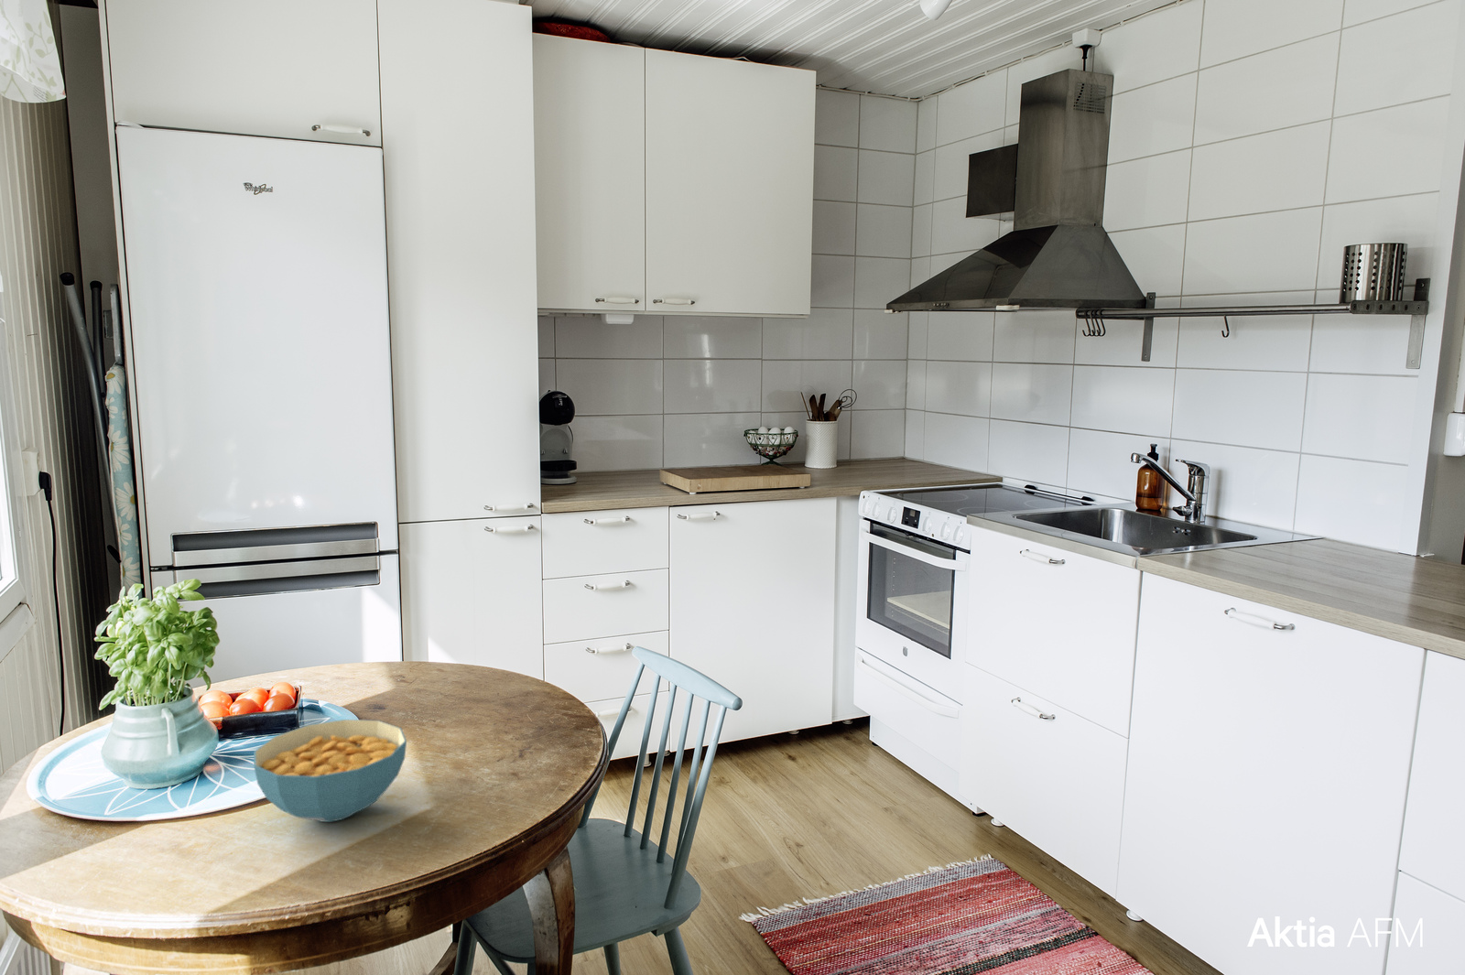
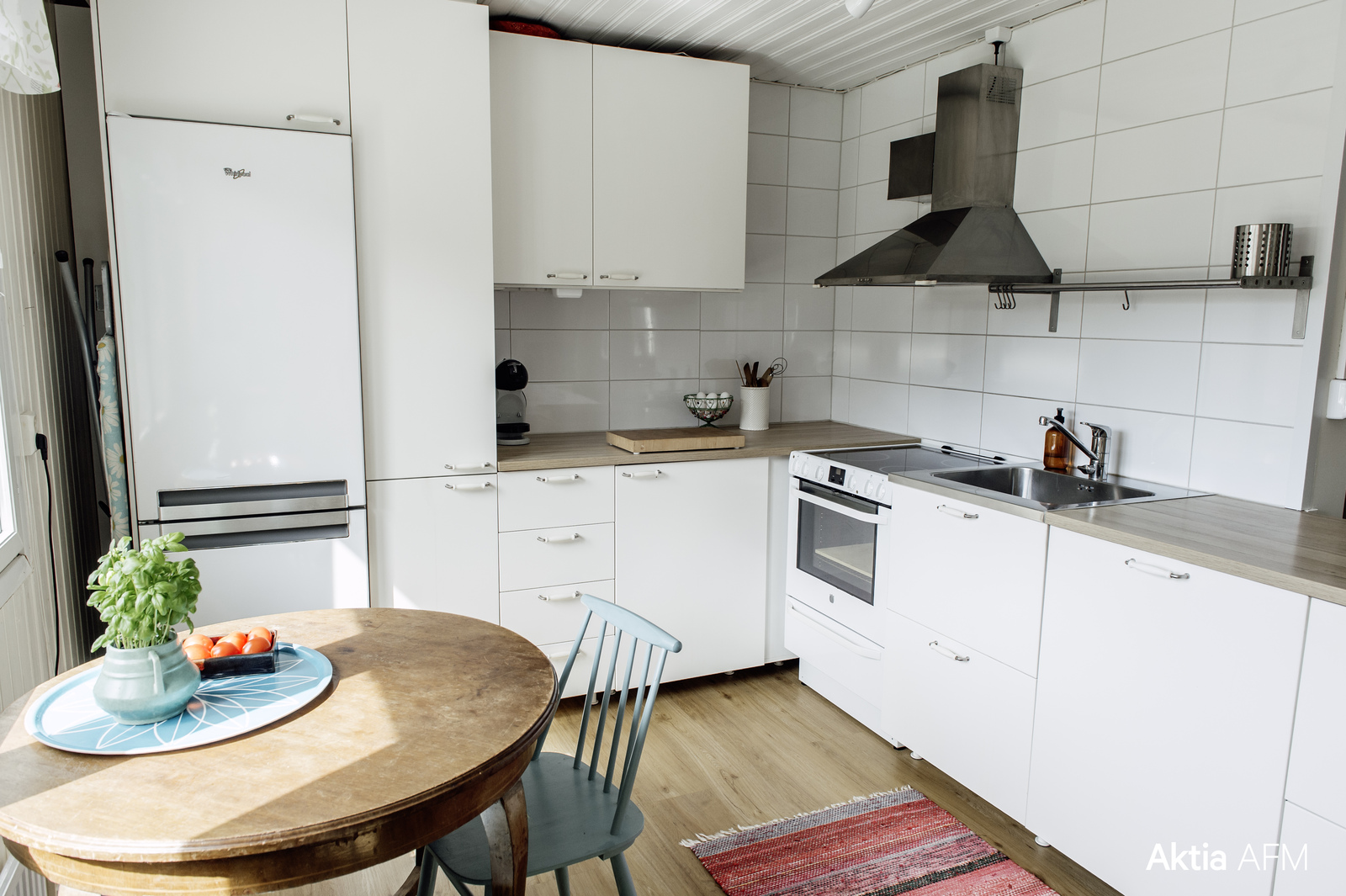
- cereal bowl (332, 779)
